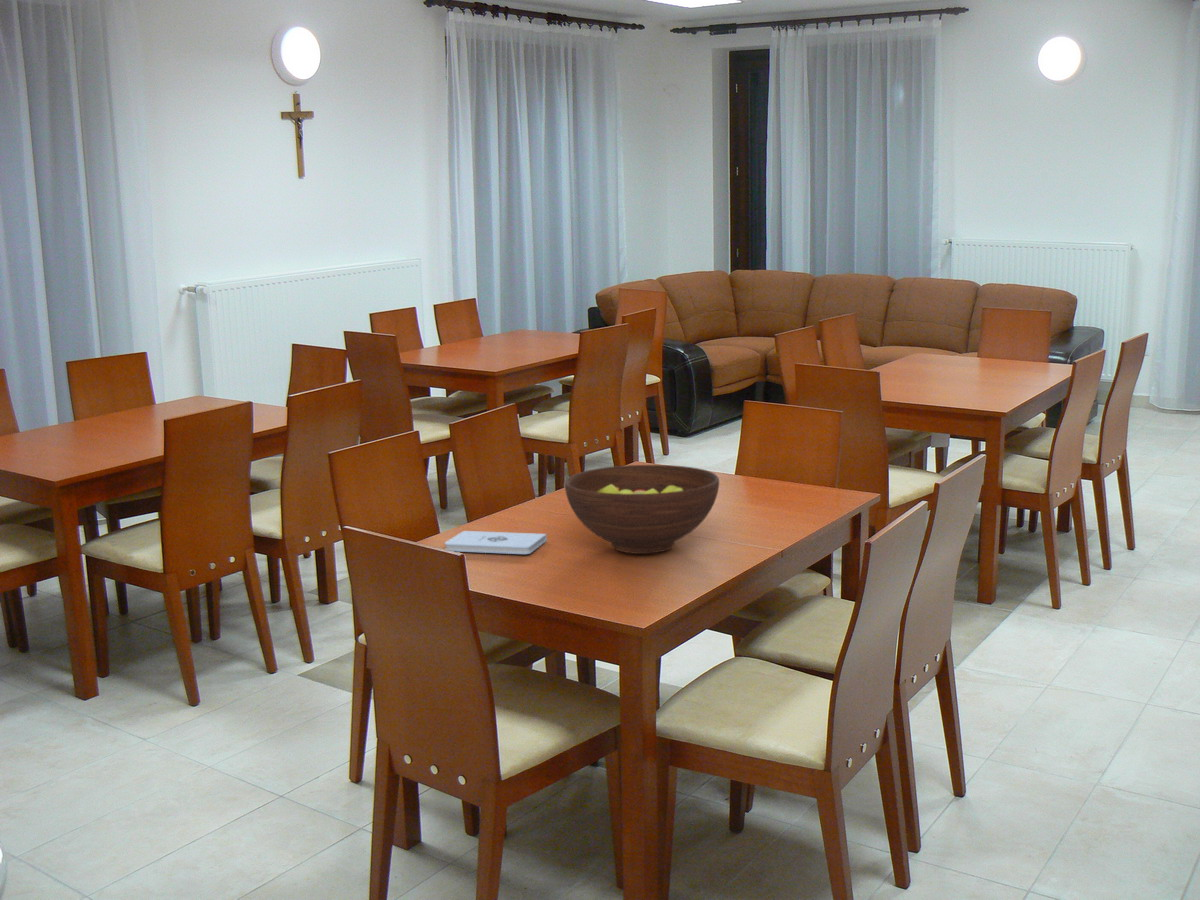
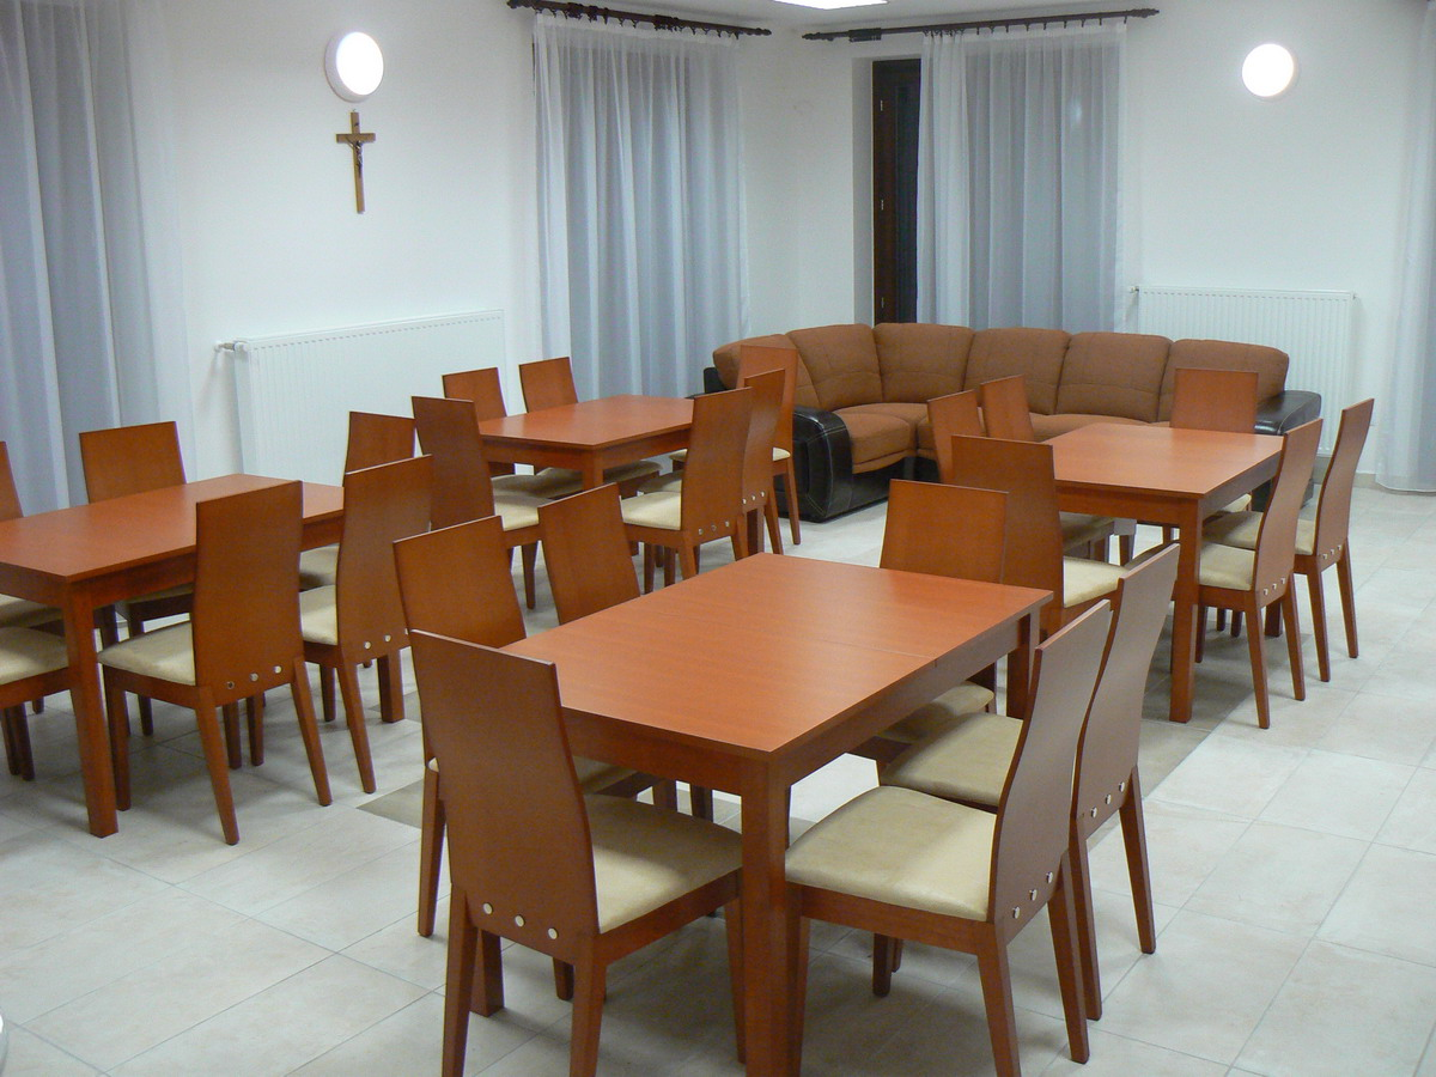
- fruit bowl (642, 513)
- notepad (495, 542)
